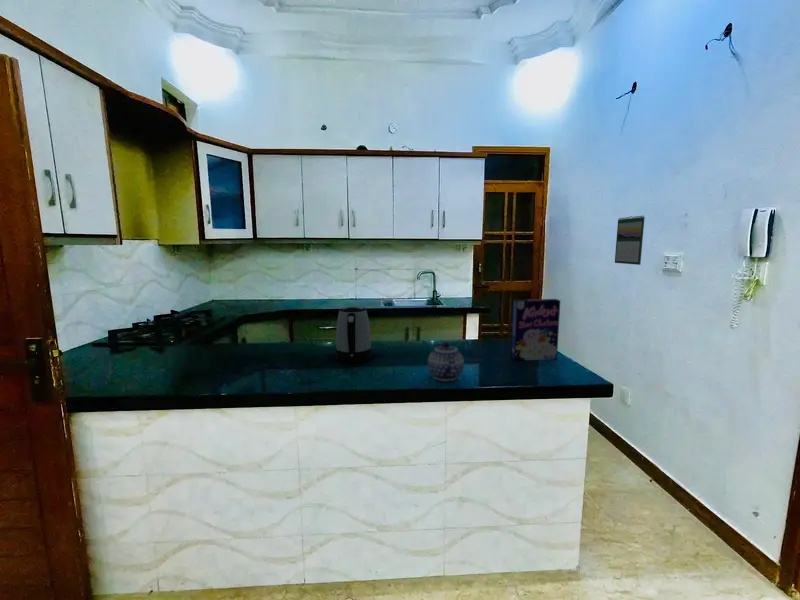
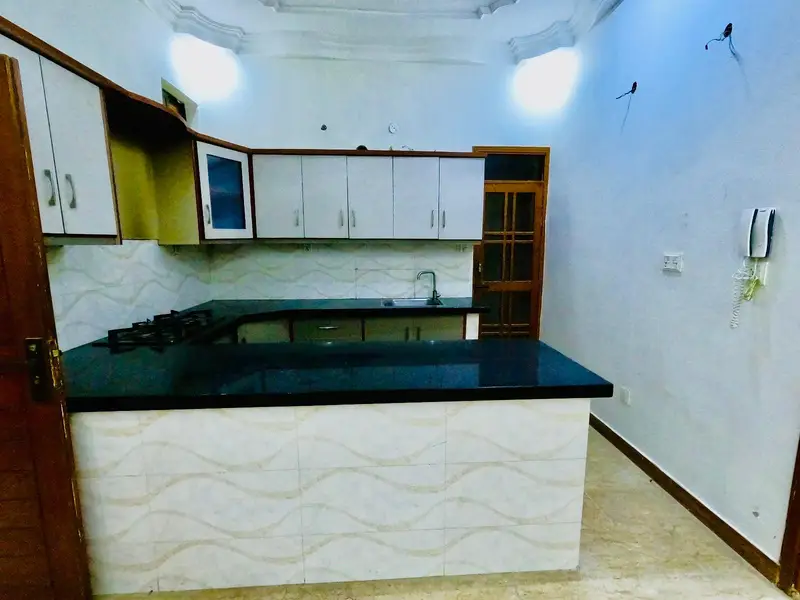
- calendar (628, 240)
- cereal box (534, 329)
- kettle (352, 333)
- teapot (445, 359)
